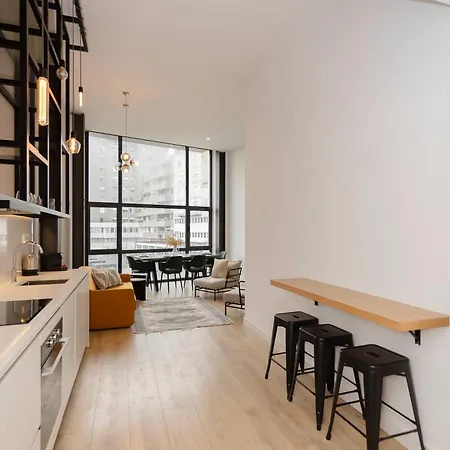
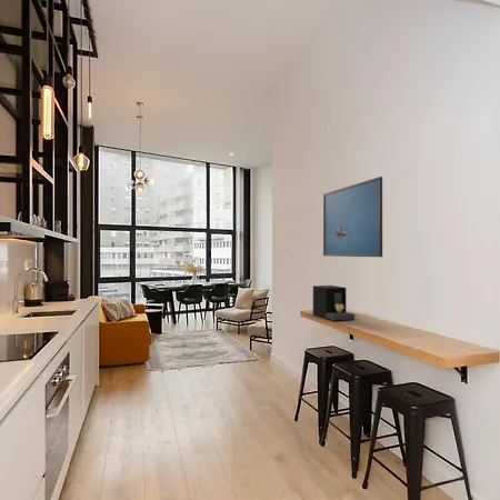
+ coffee maker (332, 301)
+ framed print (349, 221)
